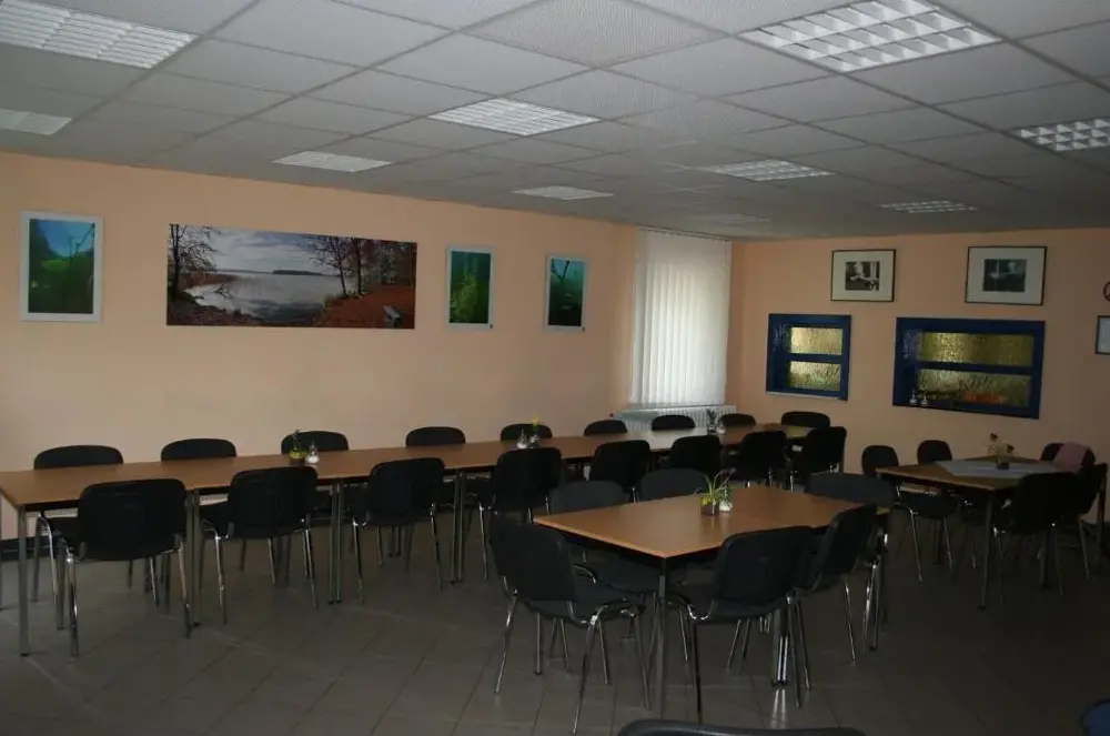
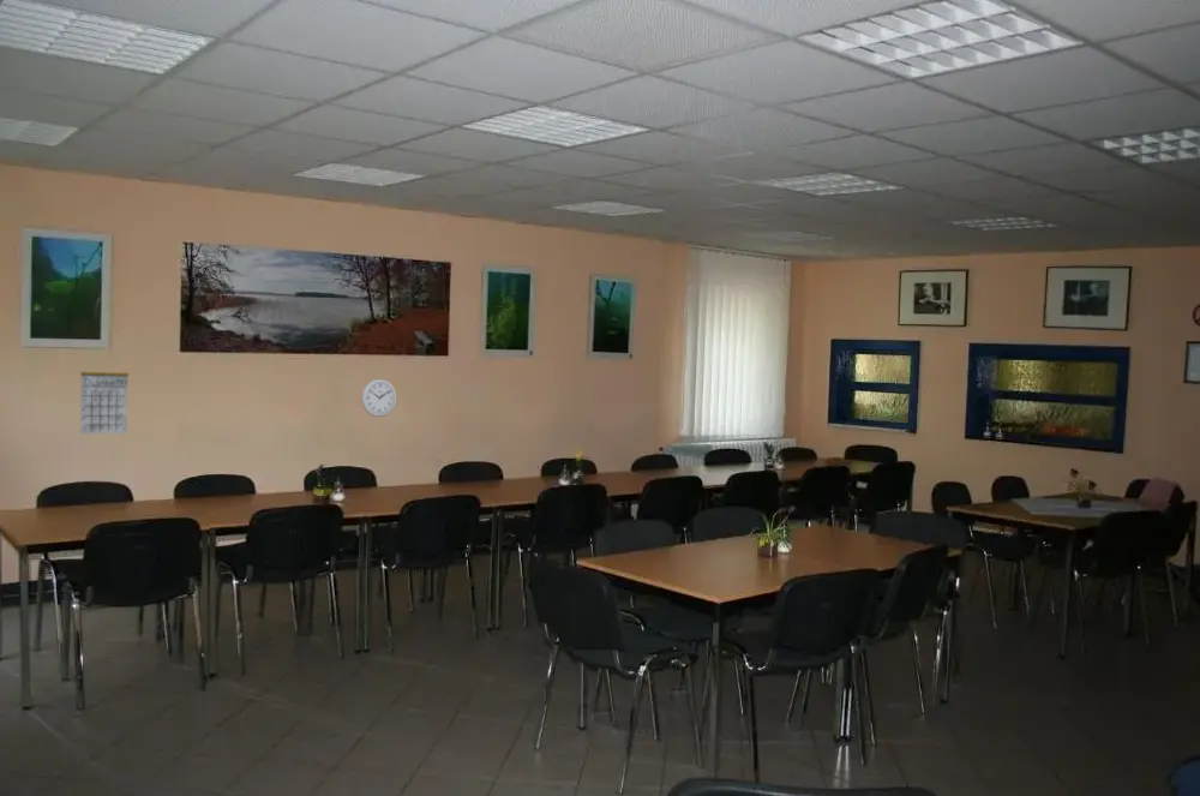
+ calendar (104, 395)
+ wall clock (379, 397)
